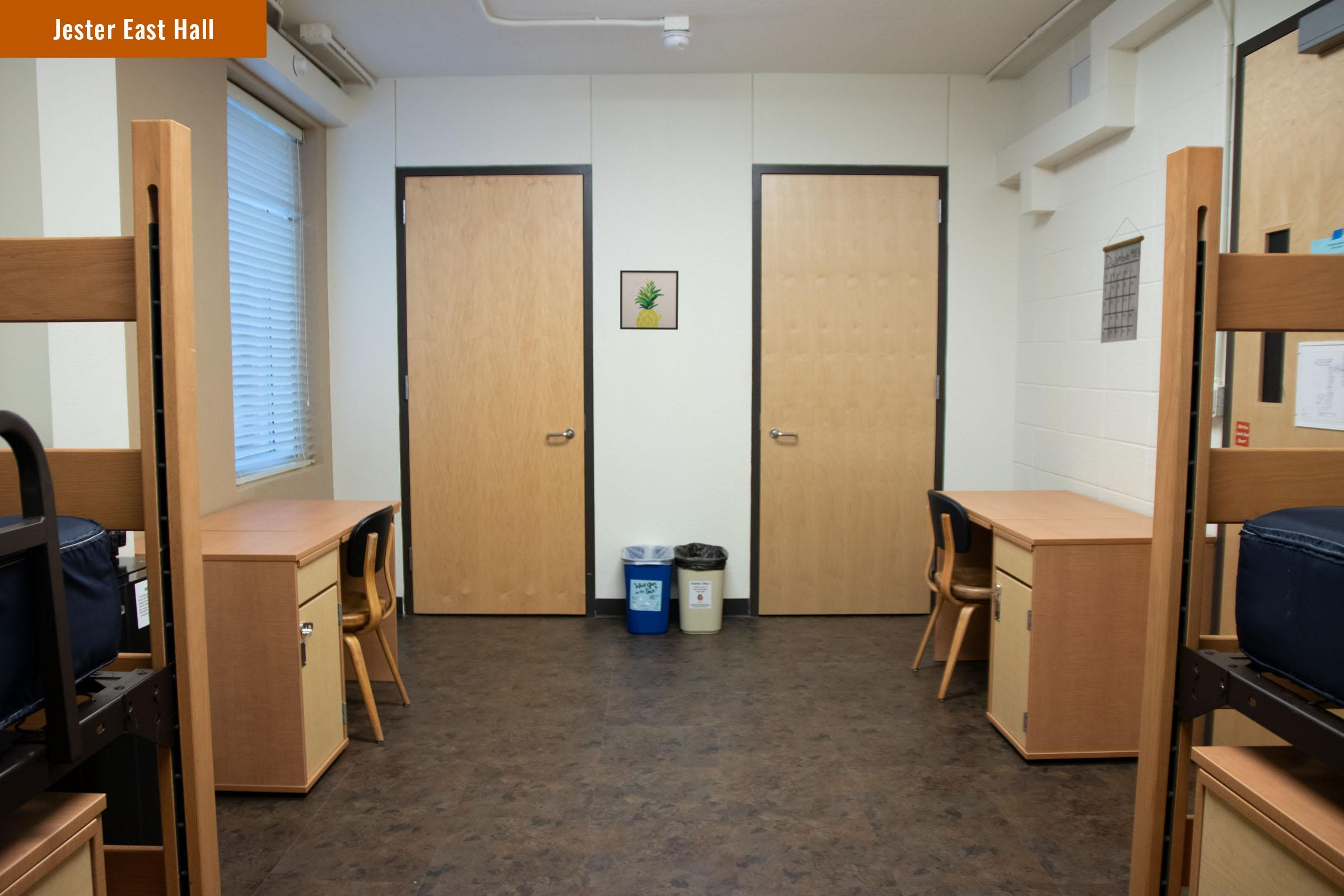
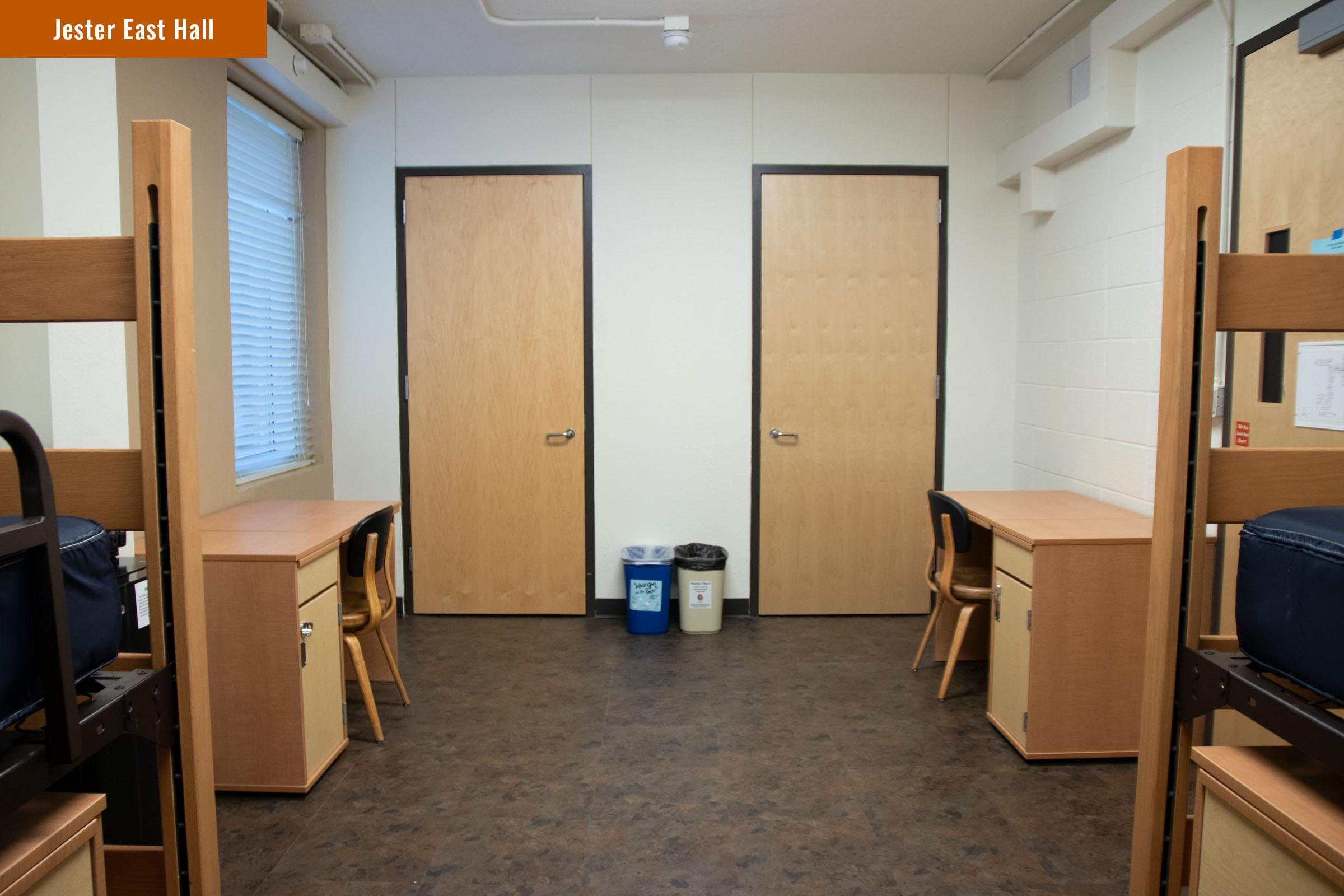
- wall art (649, 300)
- calendar (1121, 279)
